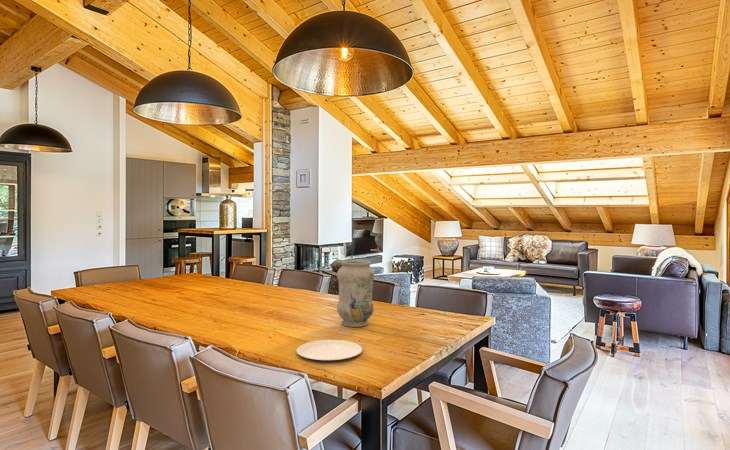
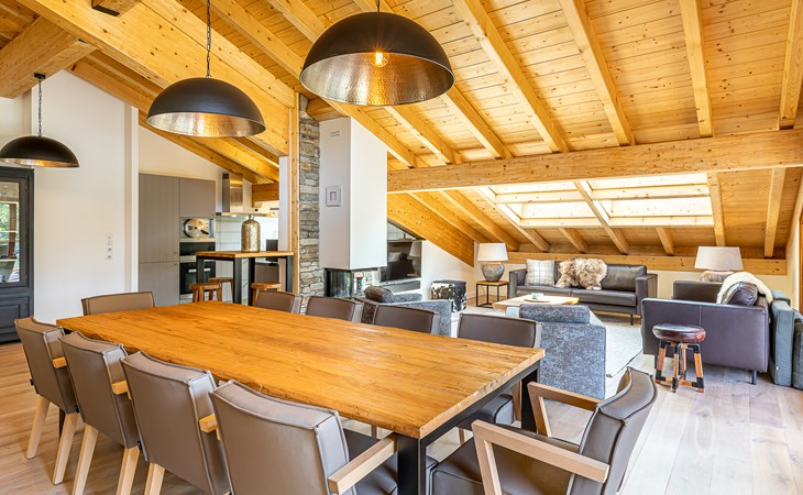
- plate (329, 350)
- vase (355, 292)
